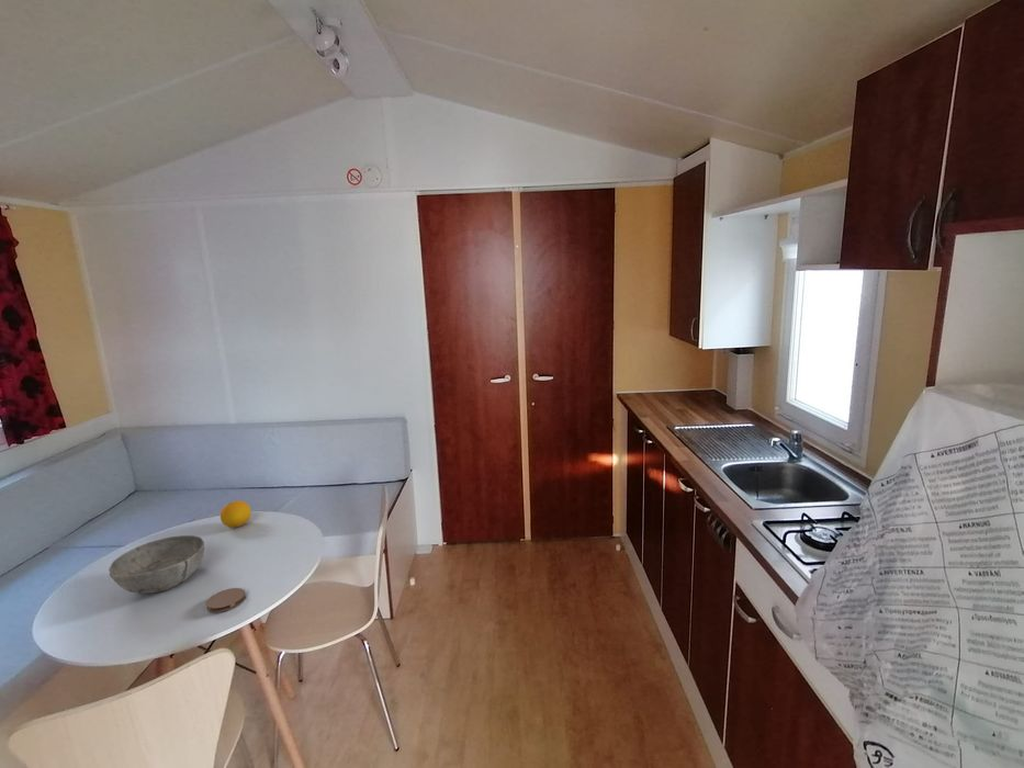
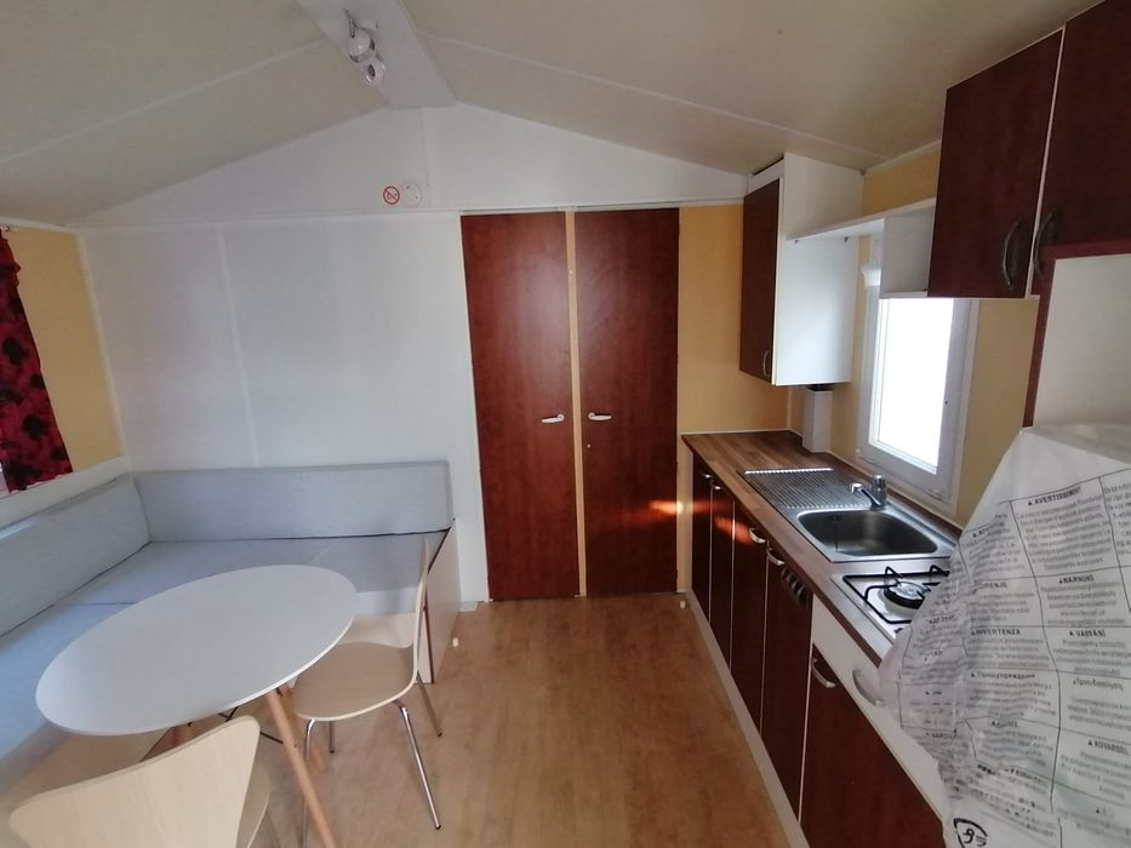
- coaster (226, 599)
- fruit (235, 513)
- bowl (161, 567)
